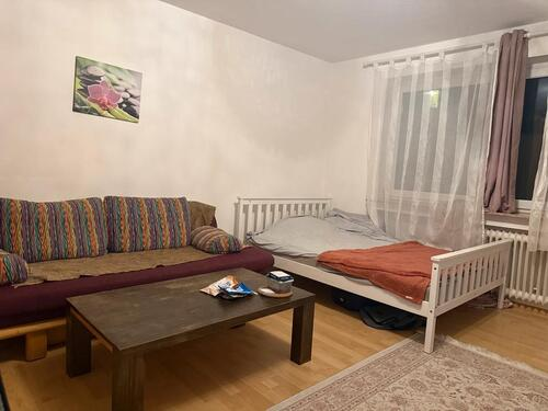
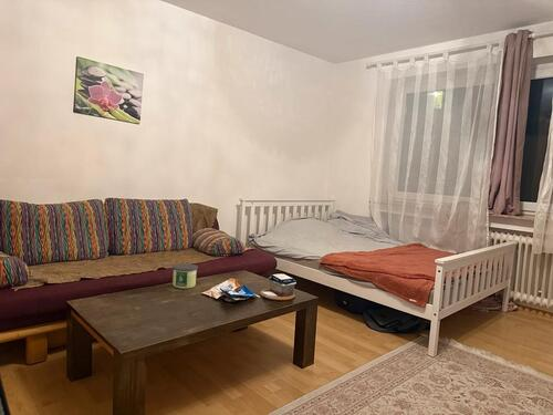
+ candle (185, 276)
